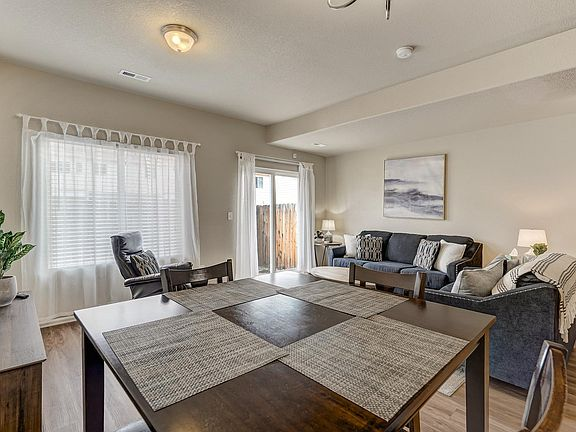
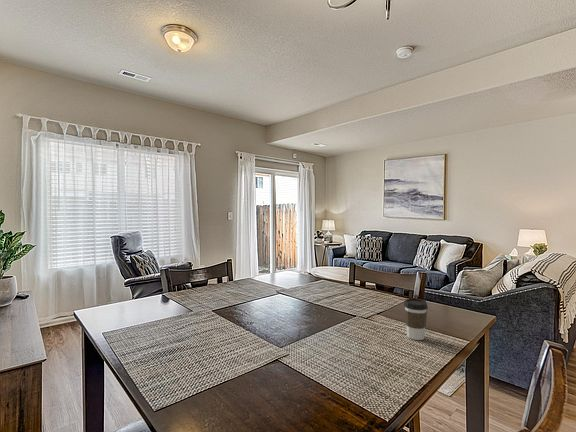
+ coffee cup (415, 319)
